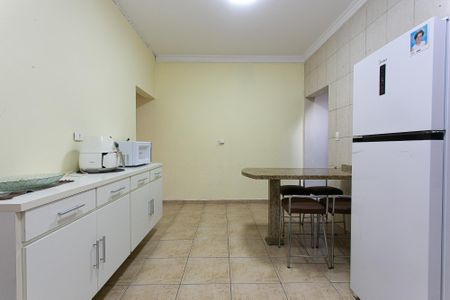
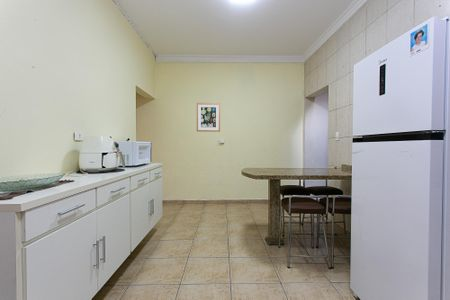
+ wall art (208, 117)
